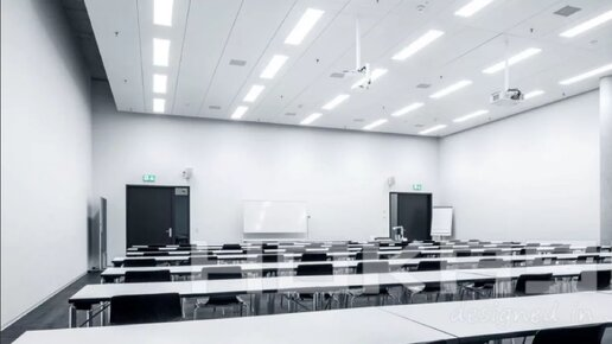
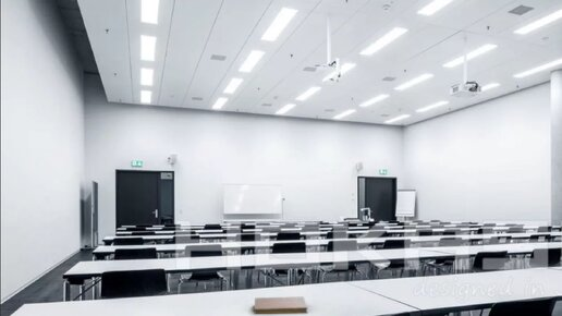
+ notebook (280, 304)
